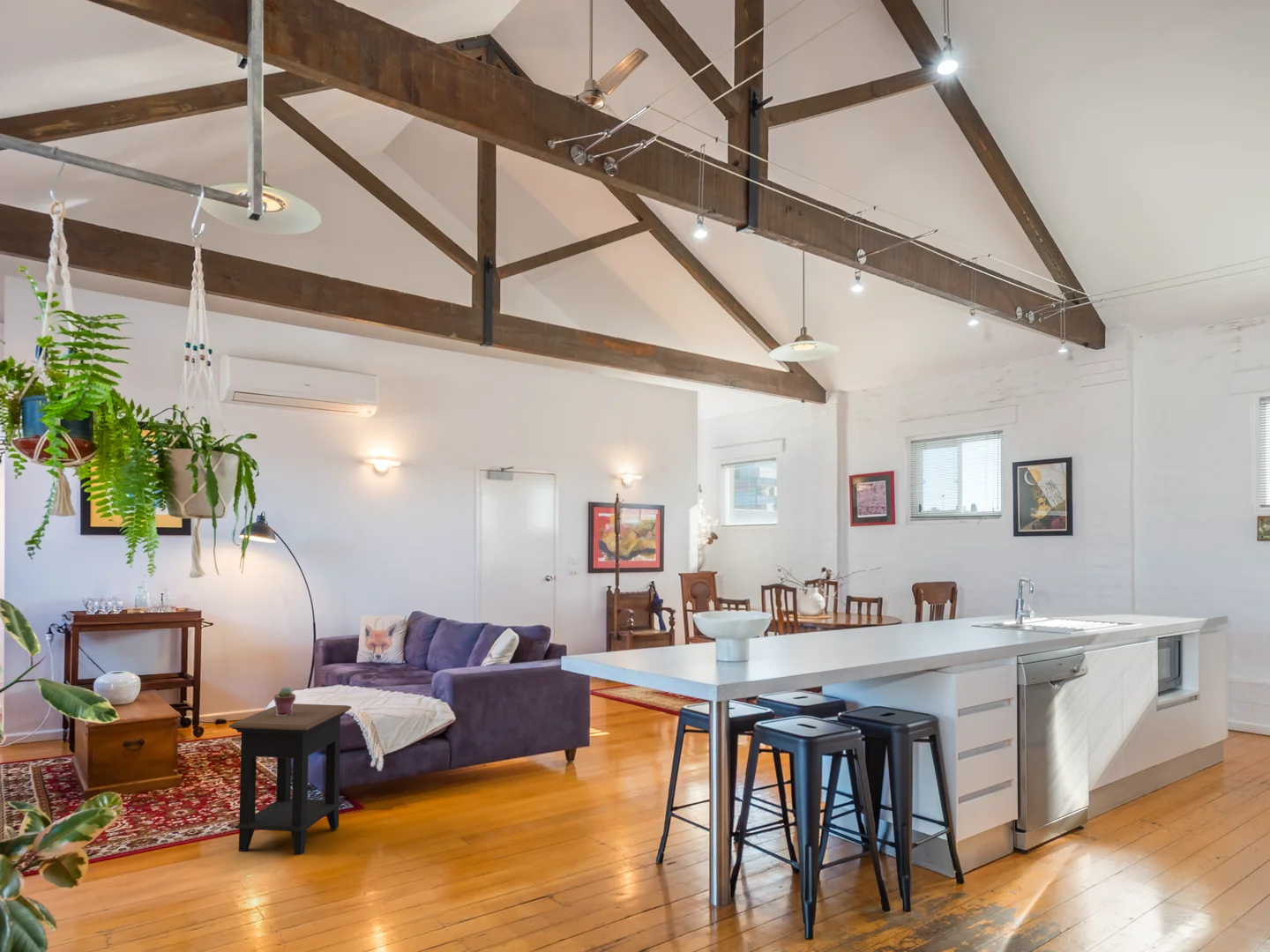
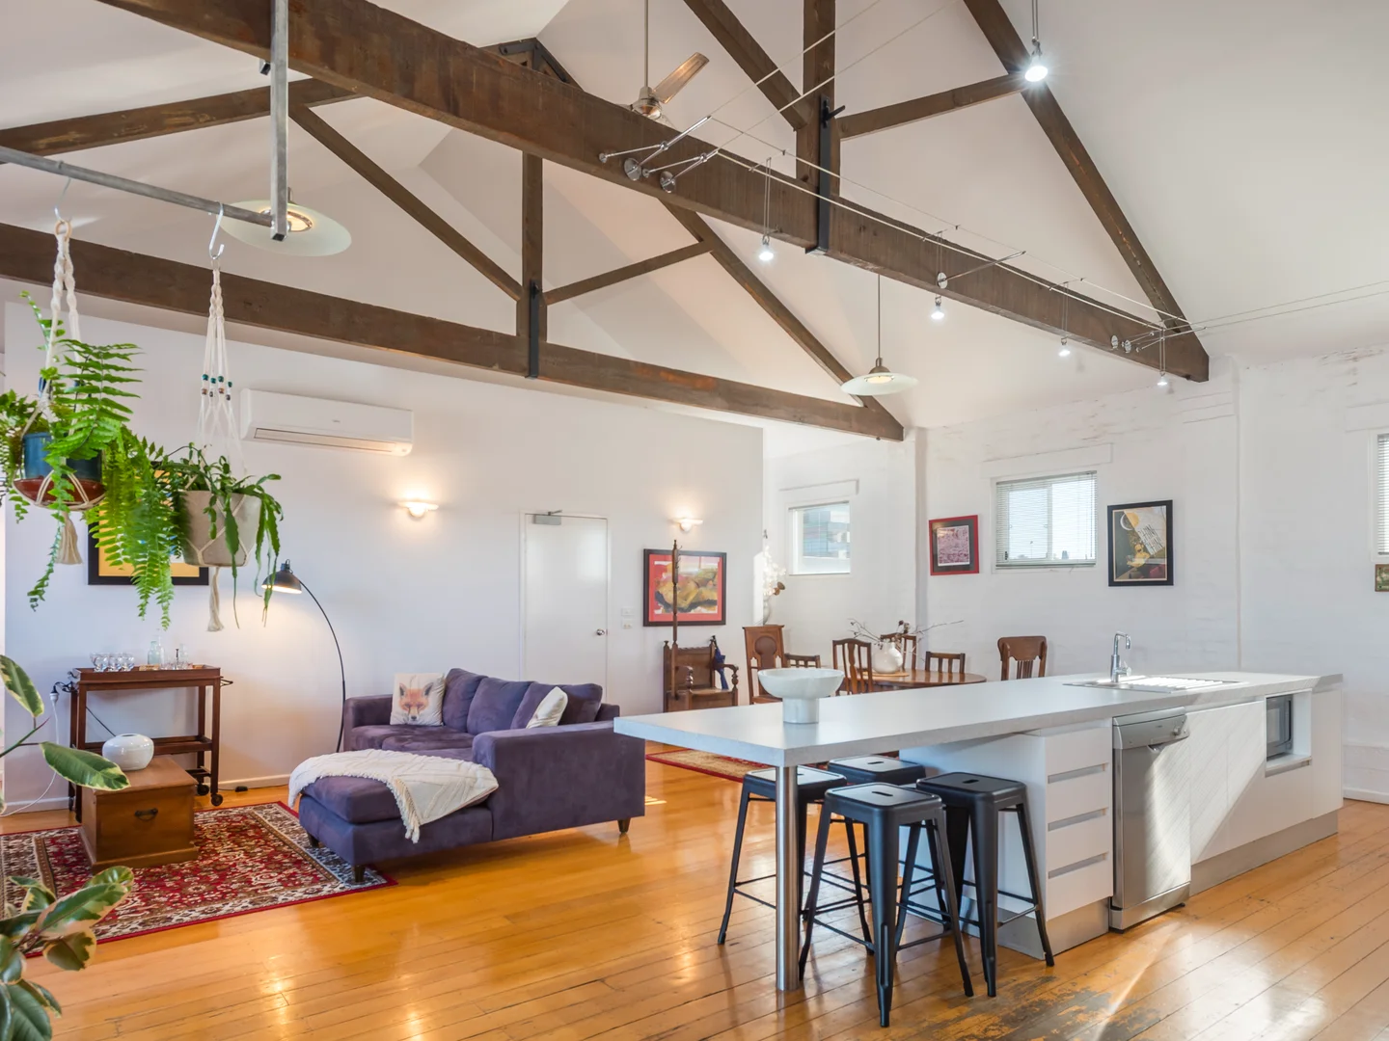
- potted succulent (284, 700)
- side table (290, 776)
